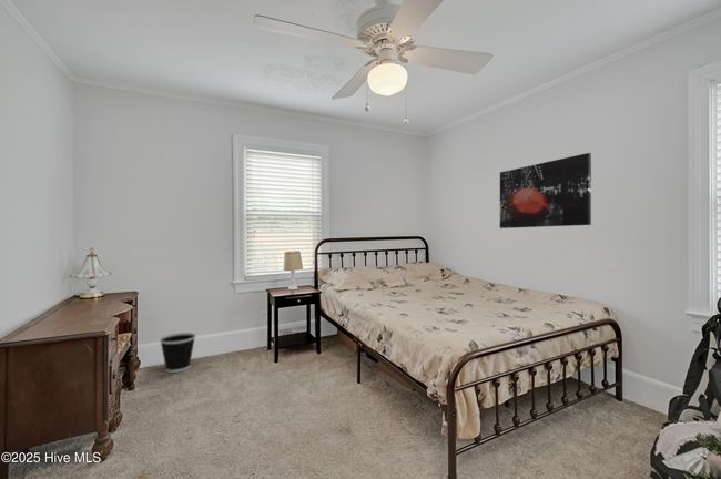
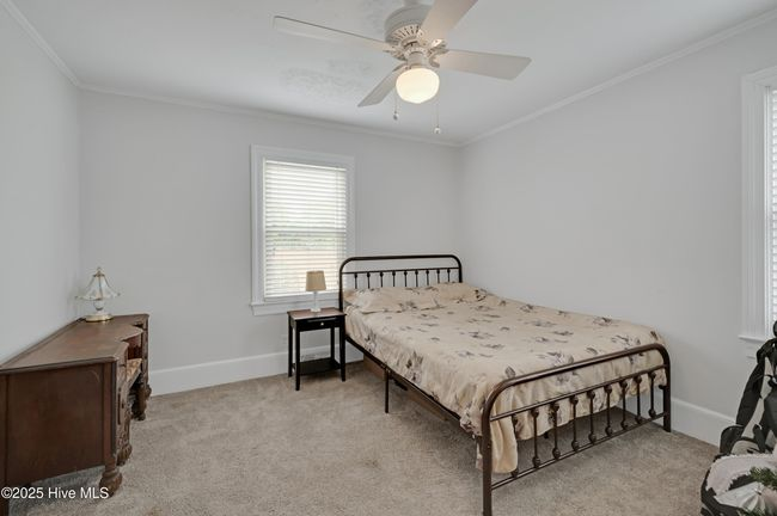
- wall art (539, 195)
- wastebasket (177, 353)
